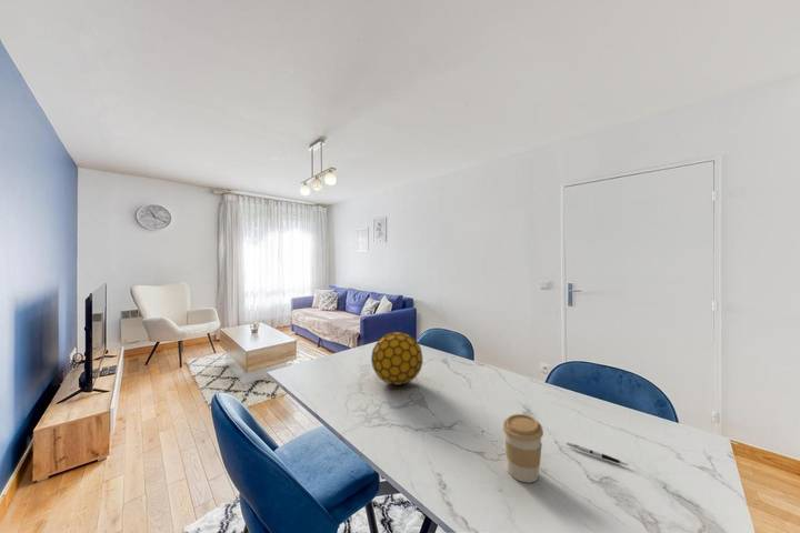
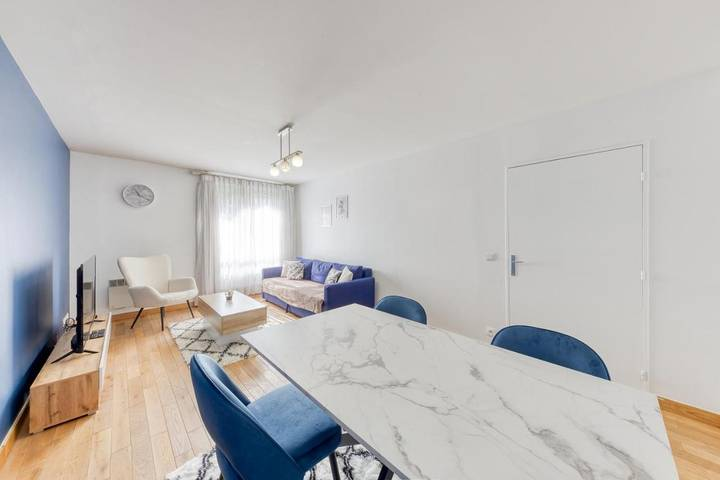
- pen (596, 453)
- coffee cup (522, 445)
- decorative ball (397, 358)
